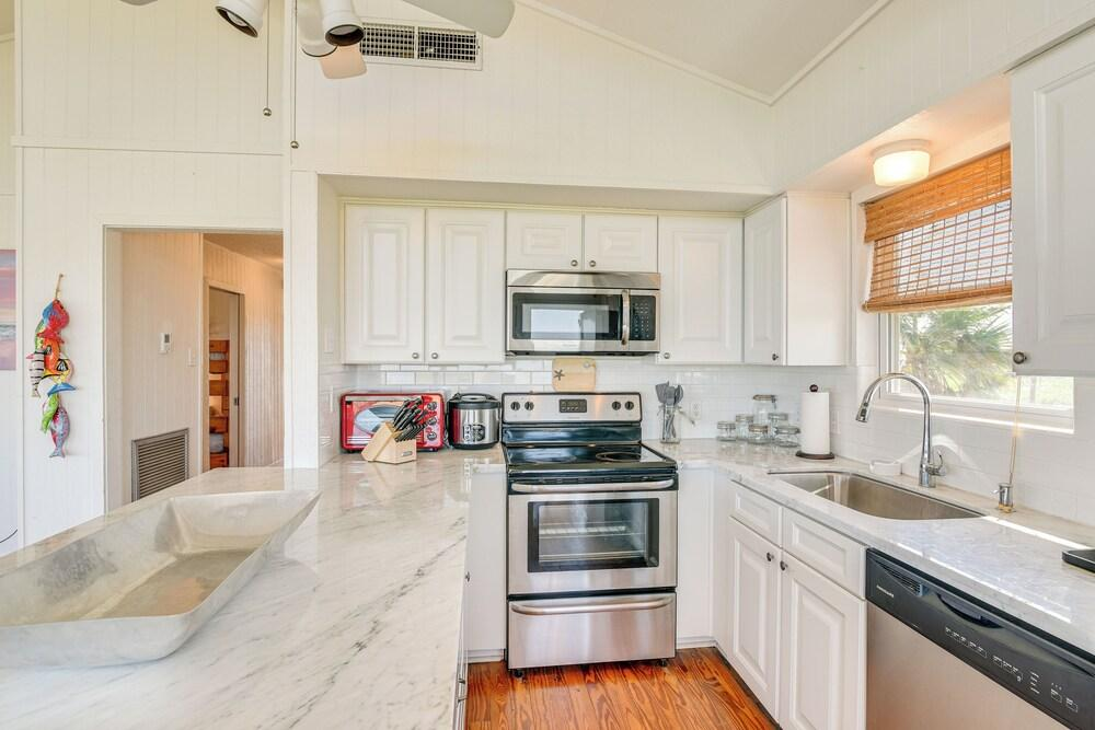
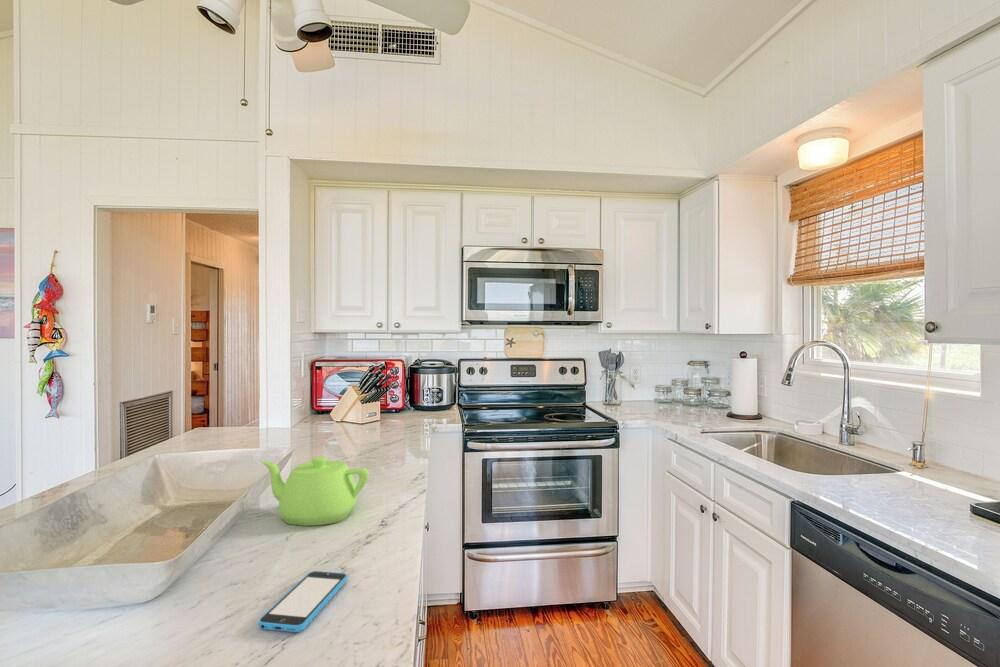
+ teapot (315, 485)
+ smartphone (306, 598)
